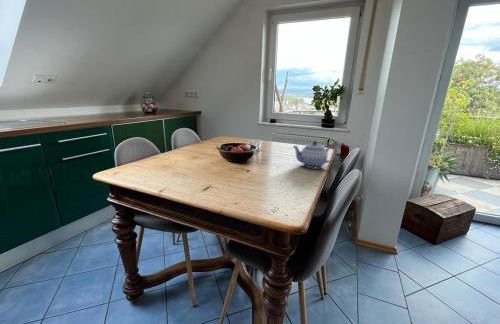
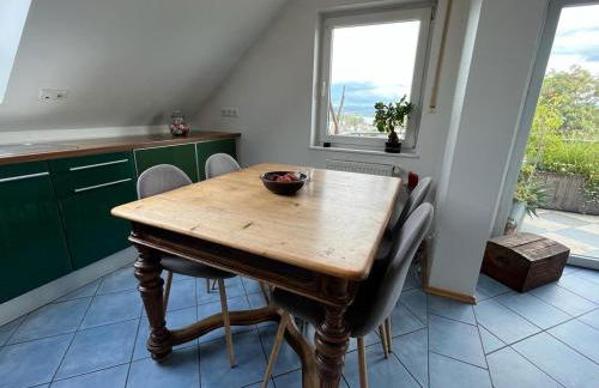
- teapot (313, 153)
